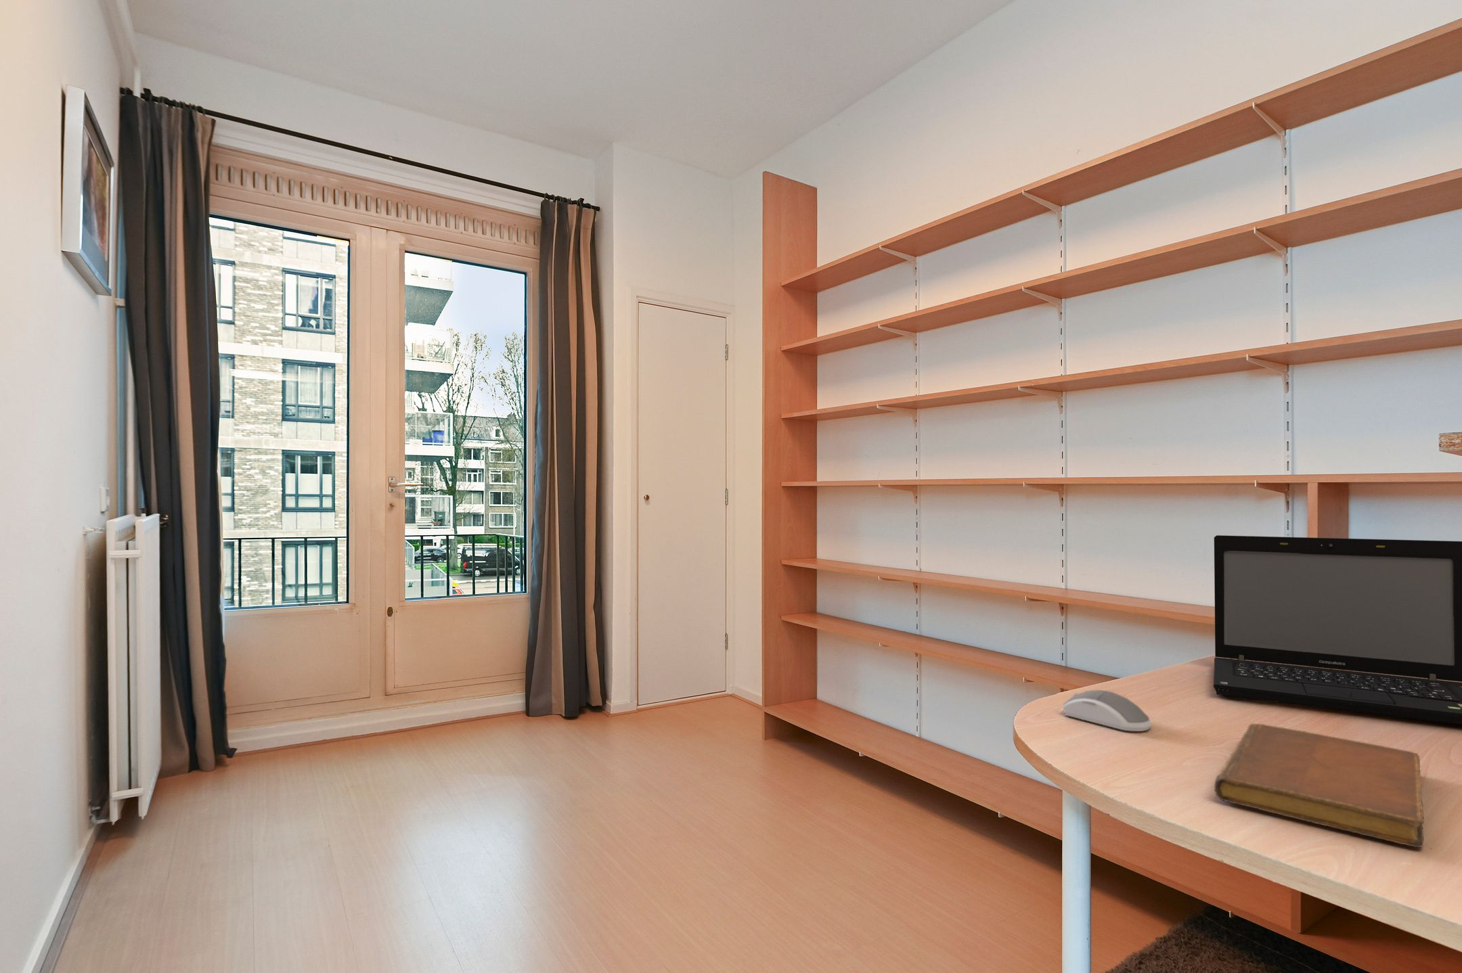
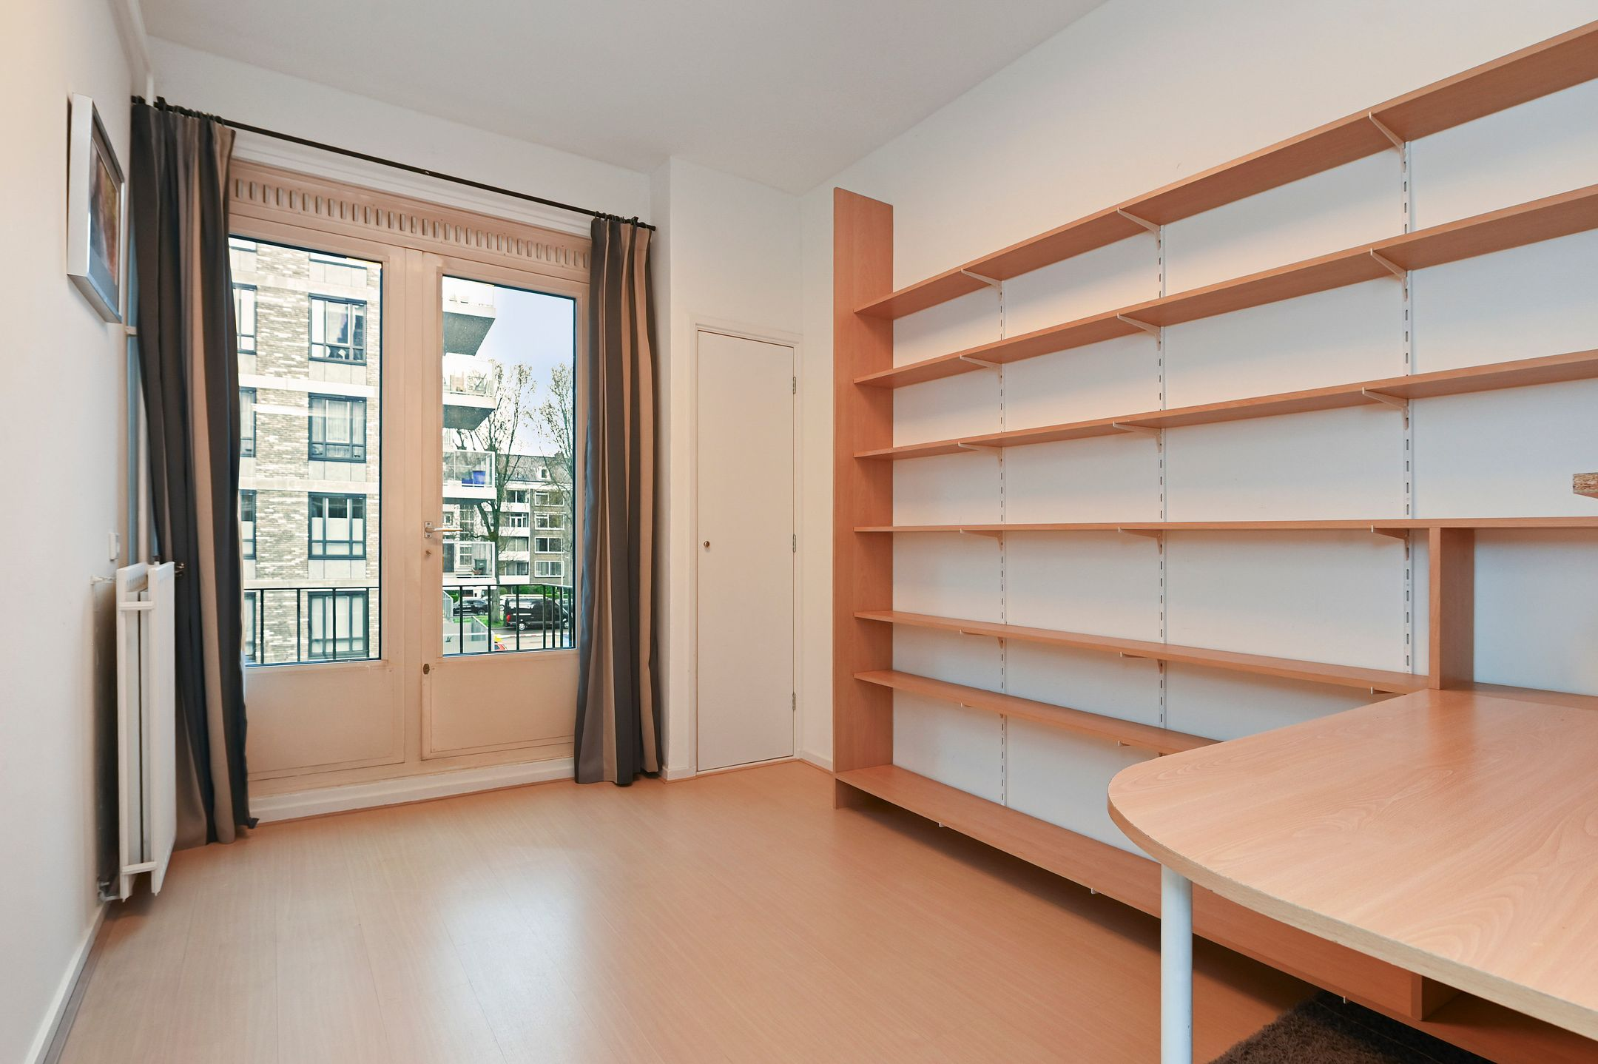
- computer mouse (1106, 705)
- notebook (1321, 774)
- laptop (1339, 619)
